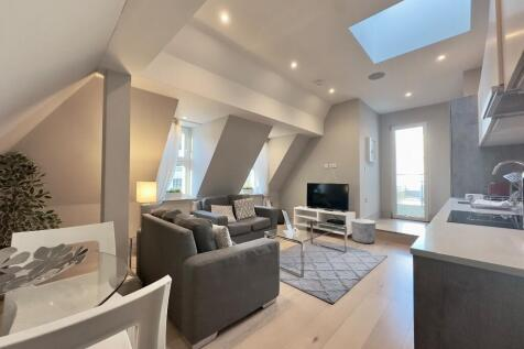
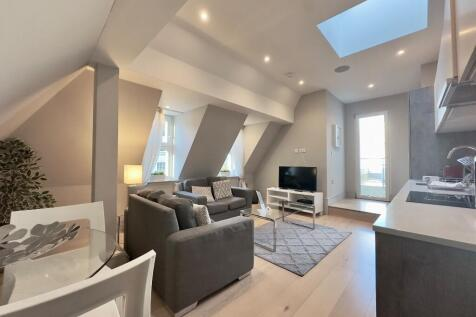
- planter (363, 230)
